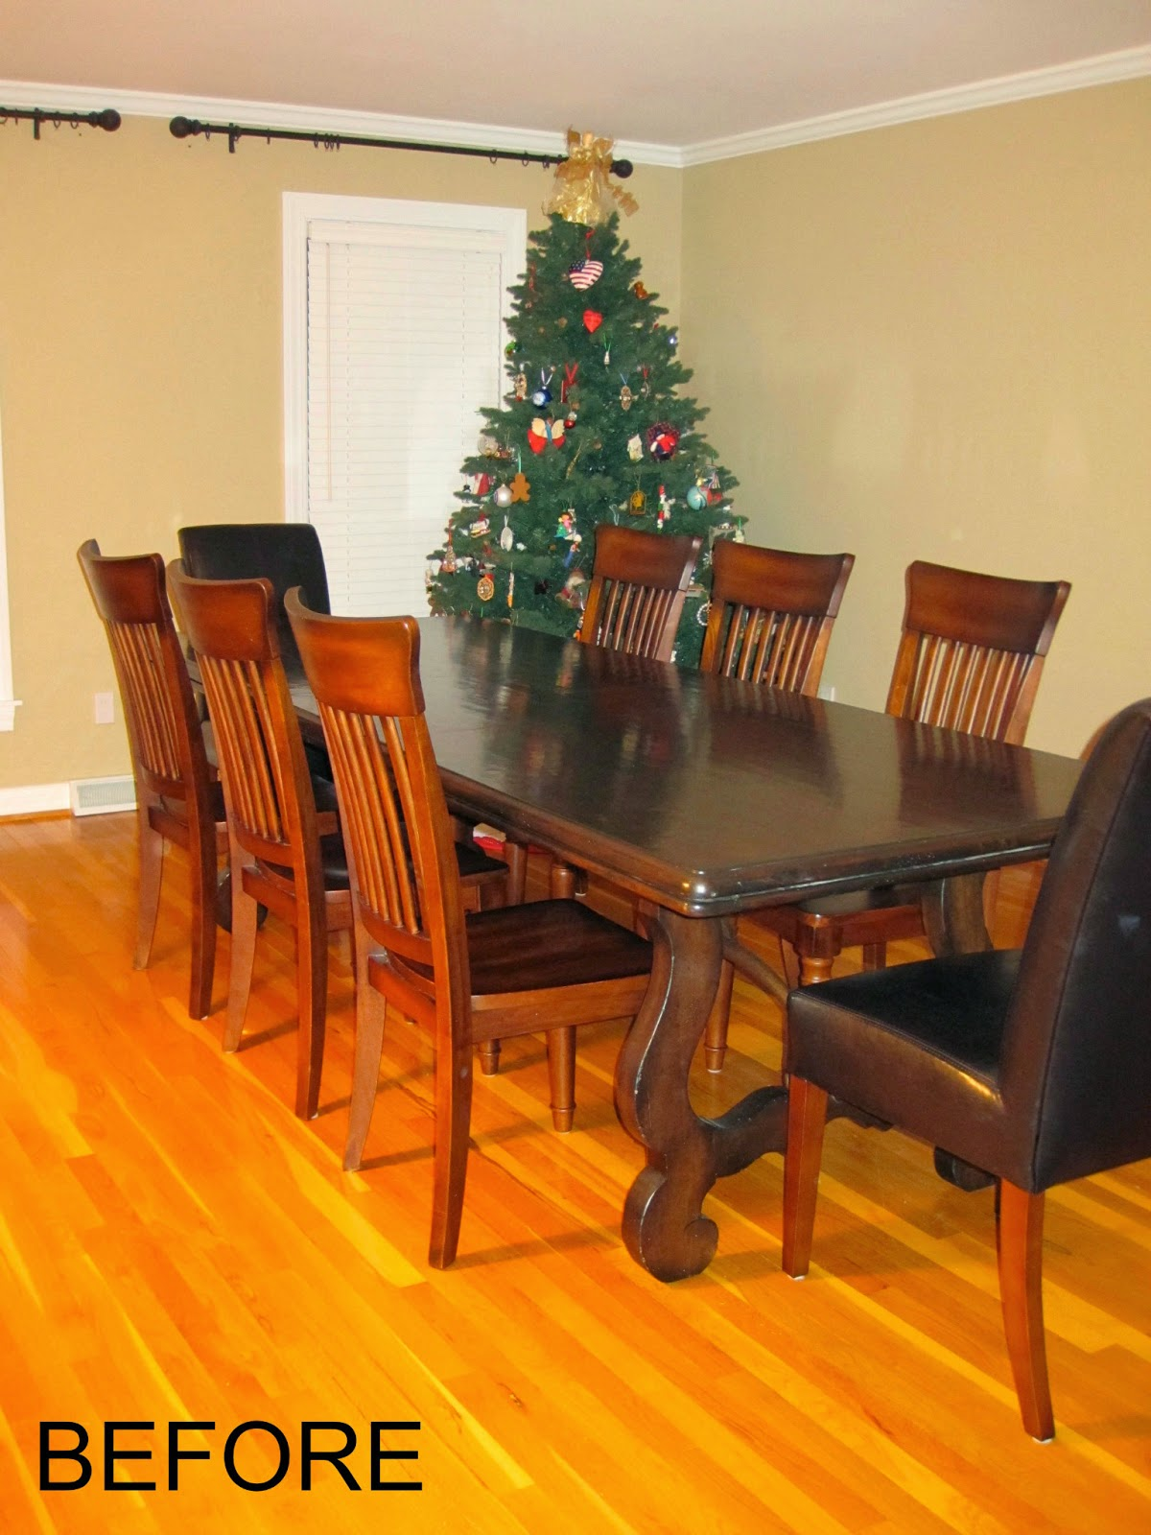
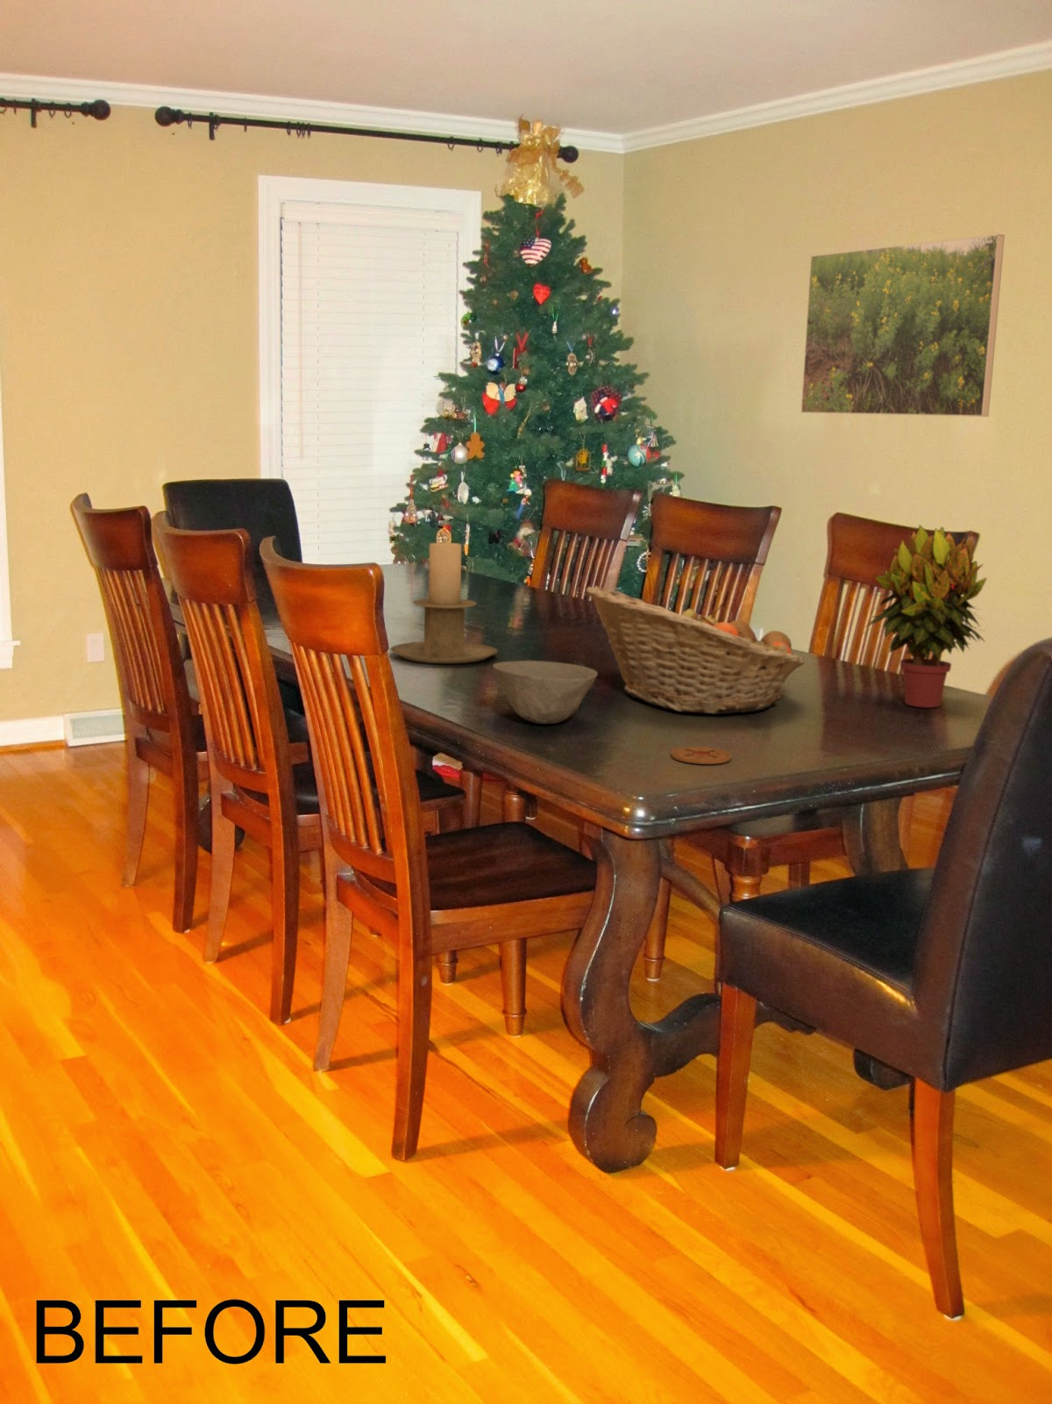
+ candle holder (444, 599)
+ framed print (894, 331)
+ potted plant (926, 616)
+ fruit basket (690, 645)
+ coaster (701, 755)
+ bowl (545, 693)
